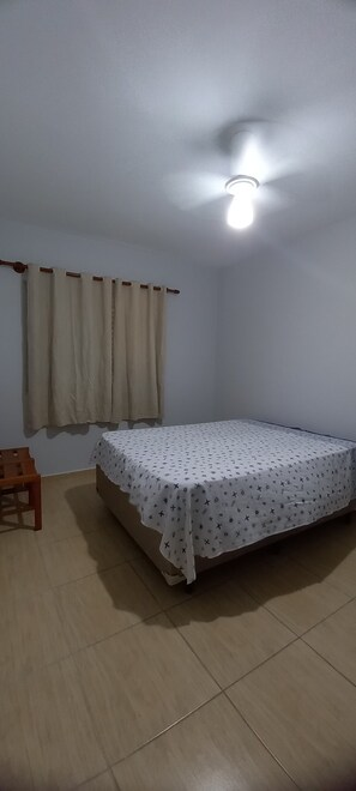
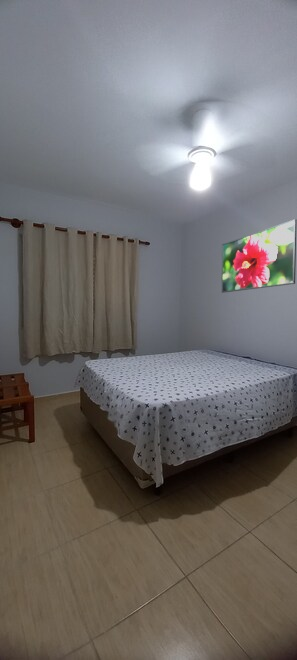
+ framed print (253, 261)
